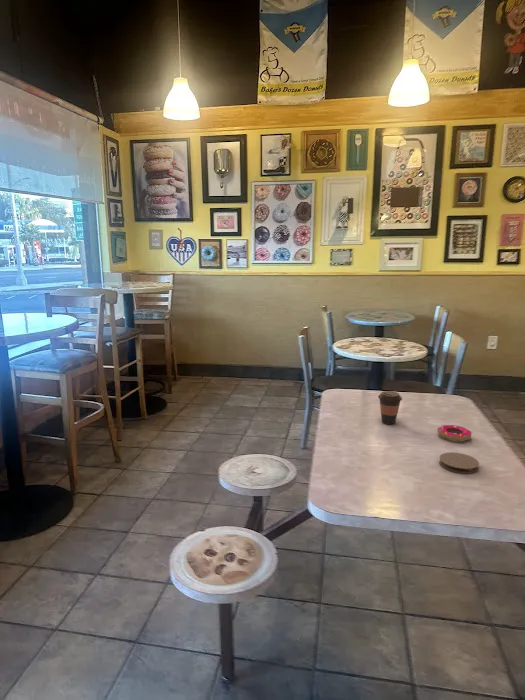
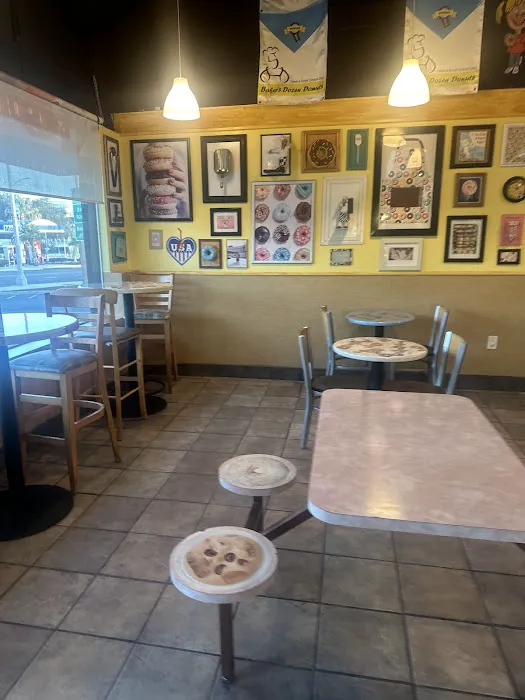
- coffee cup (389, 407)
- coaster (458, 462)
- donut (454, 433)
